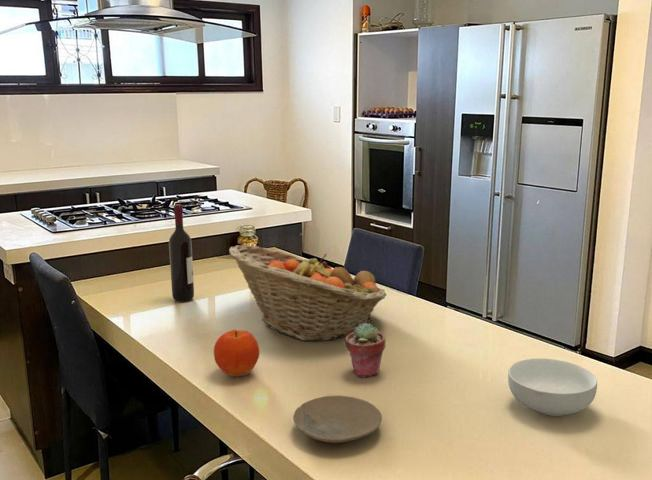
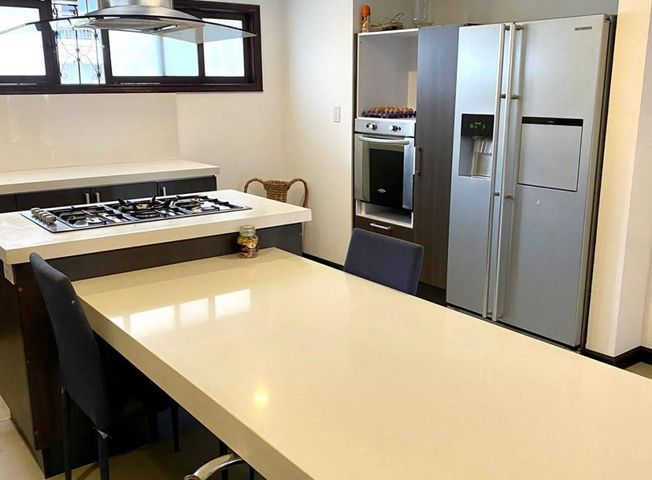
- cereal bowl (550, 390)
- wine bottle (180, 252)
- plate (337, 422)
- fruit basket (306, 284)
- fruit (236, 352)
- potted succulent (365, 347)
